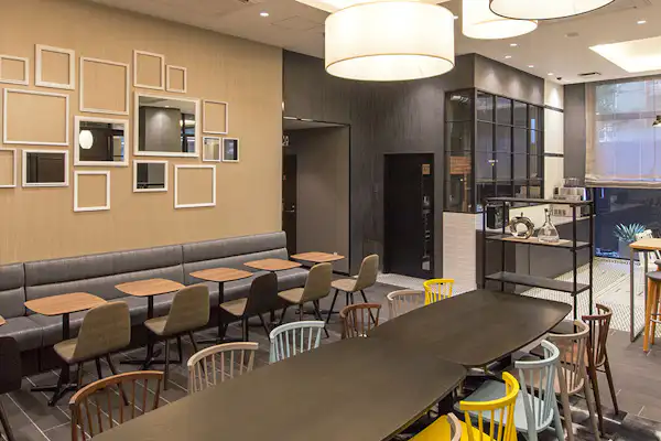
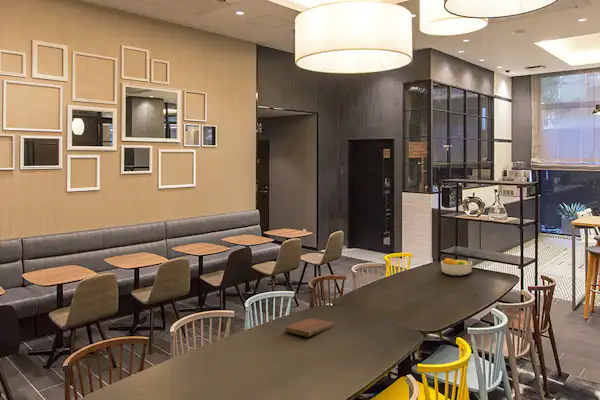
+ notebook (309, 326)
+ fruit bowl (456, 265)
